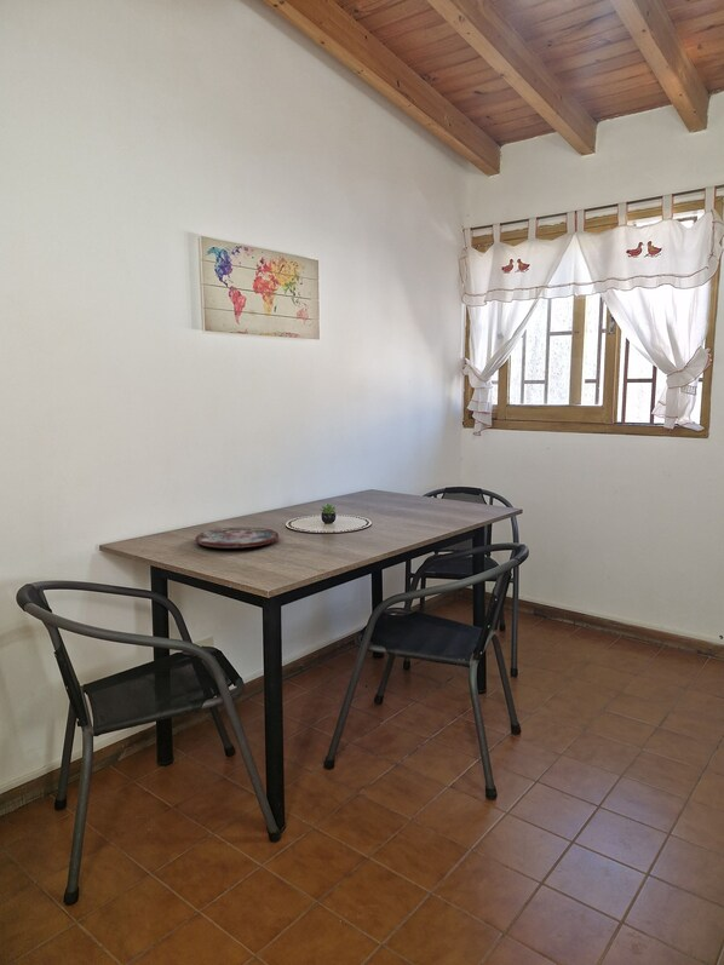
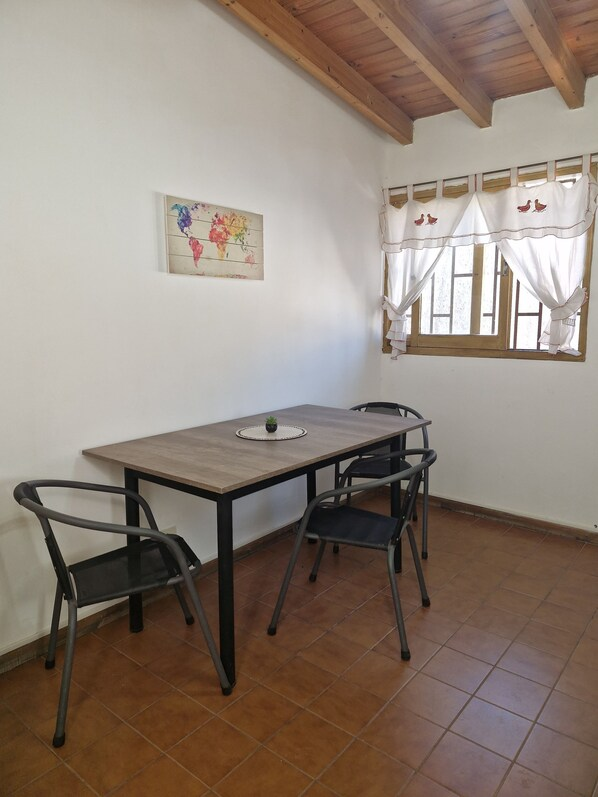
- plate (237, 536)
